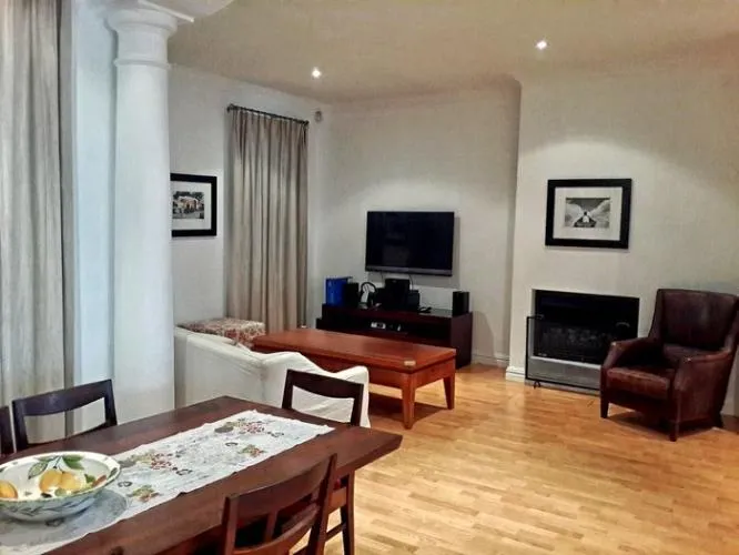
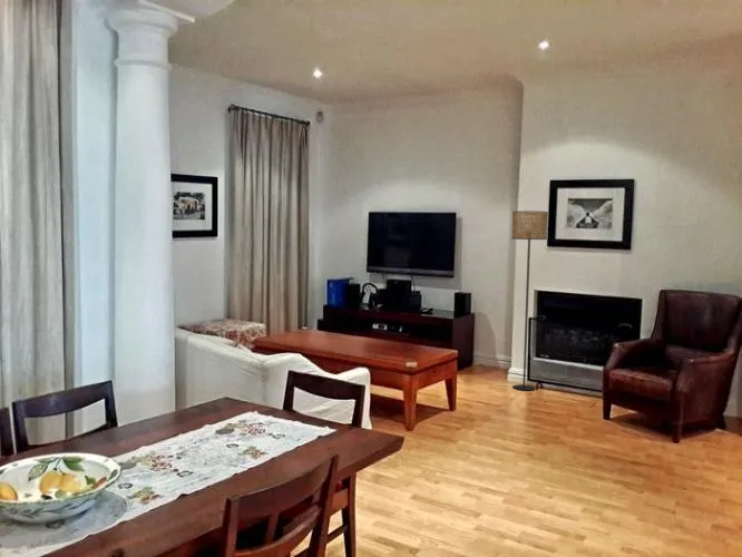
+ floor lamp (527, 300)
